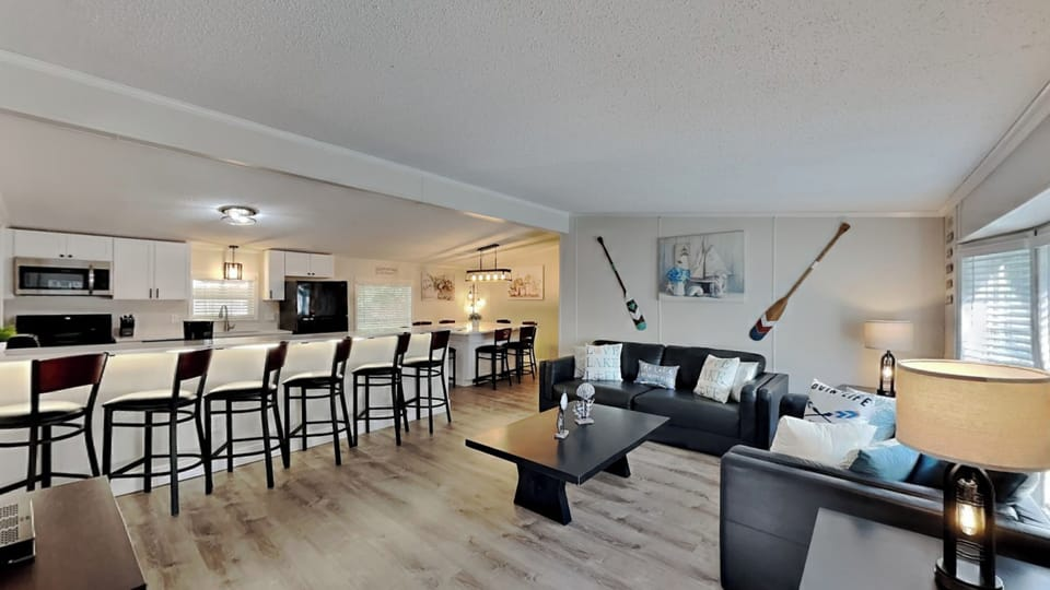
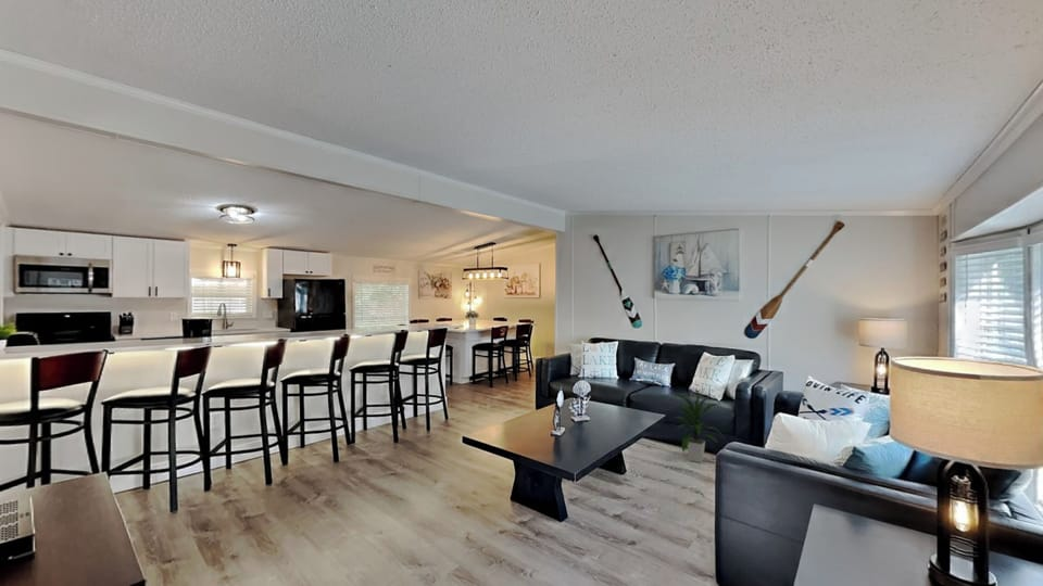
+ indoor plant (693, 424)
